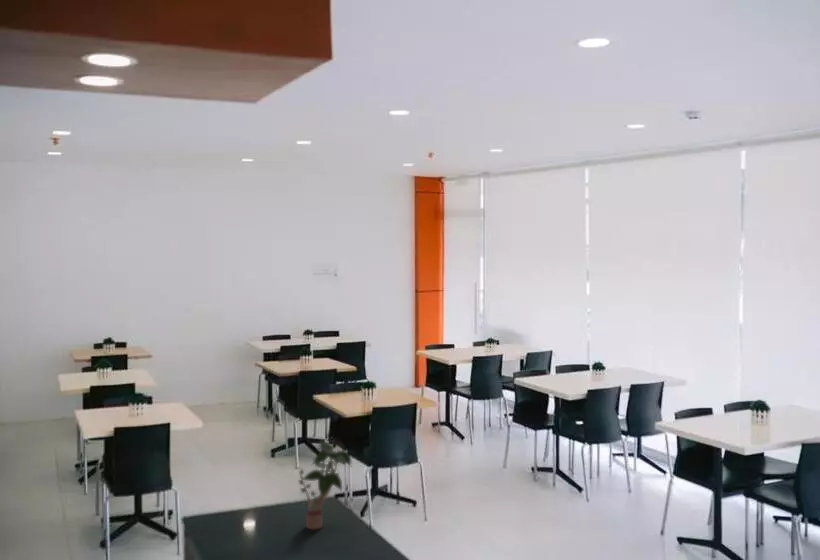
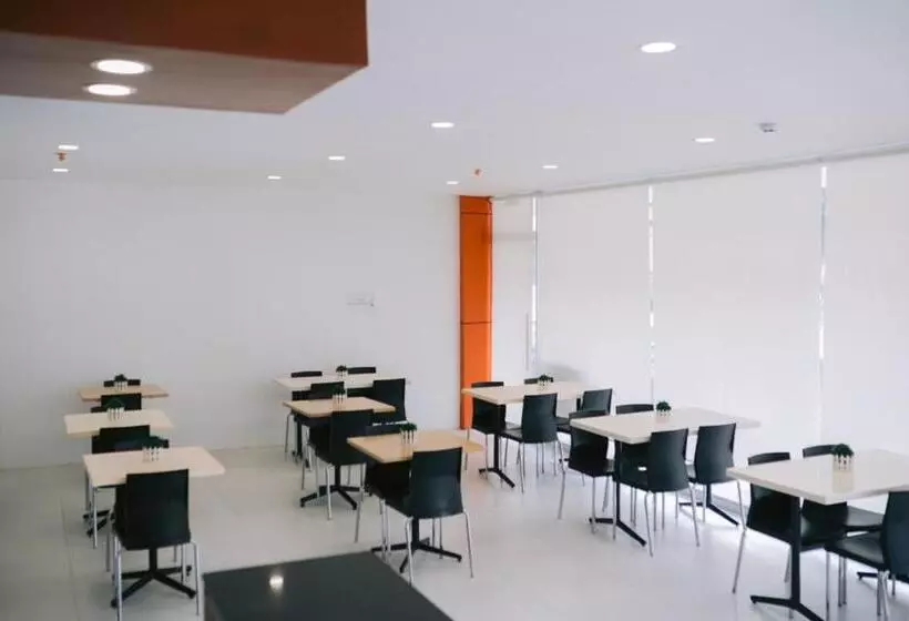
- potted plant (332, 481)
